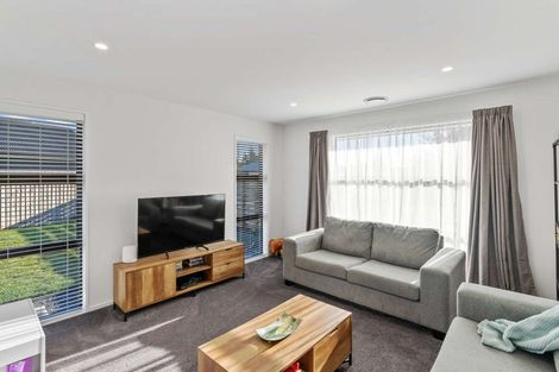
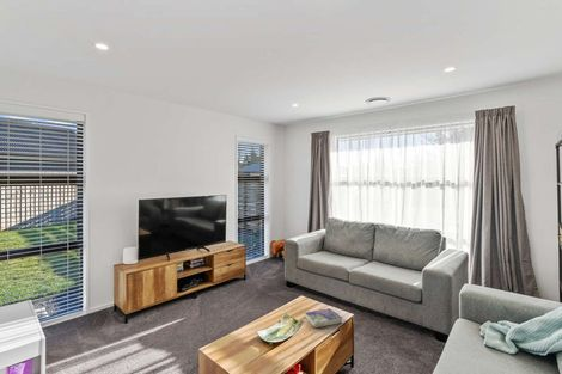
+ book (322, 317)
